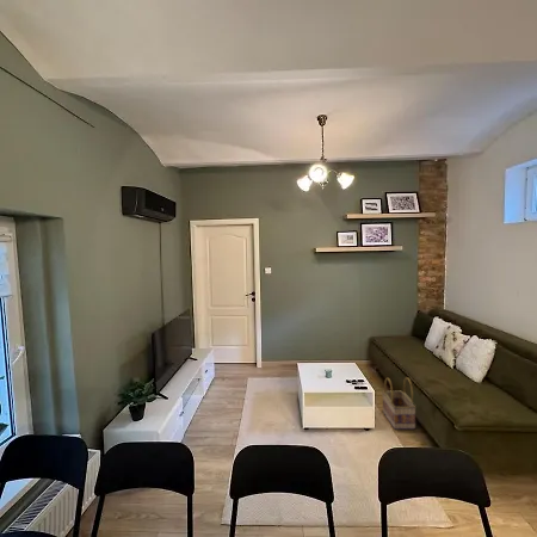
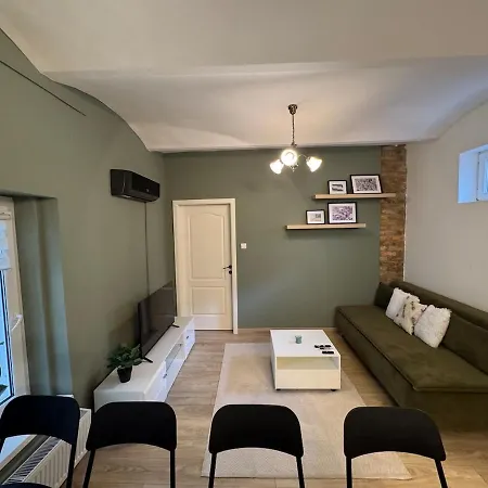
- basket (397, 399)
